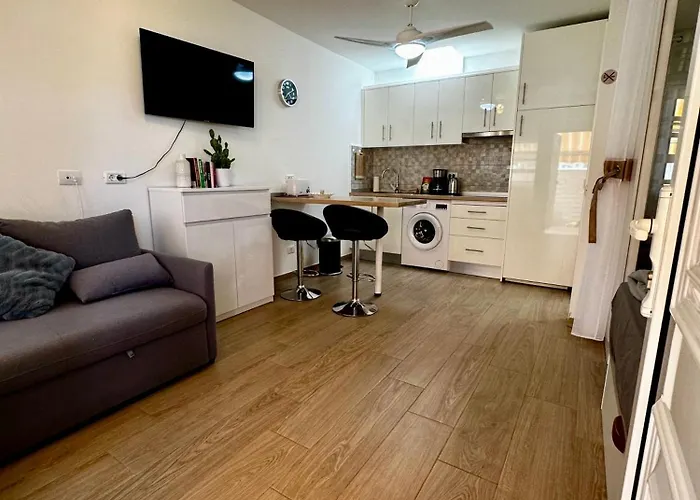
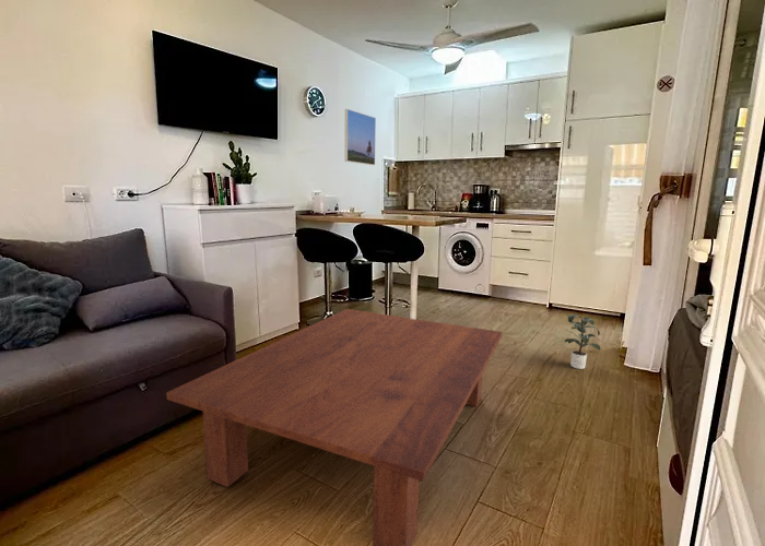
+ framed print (361, 139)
+ potted plant (585, 341)
+ coffee table (368, 394)
